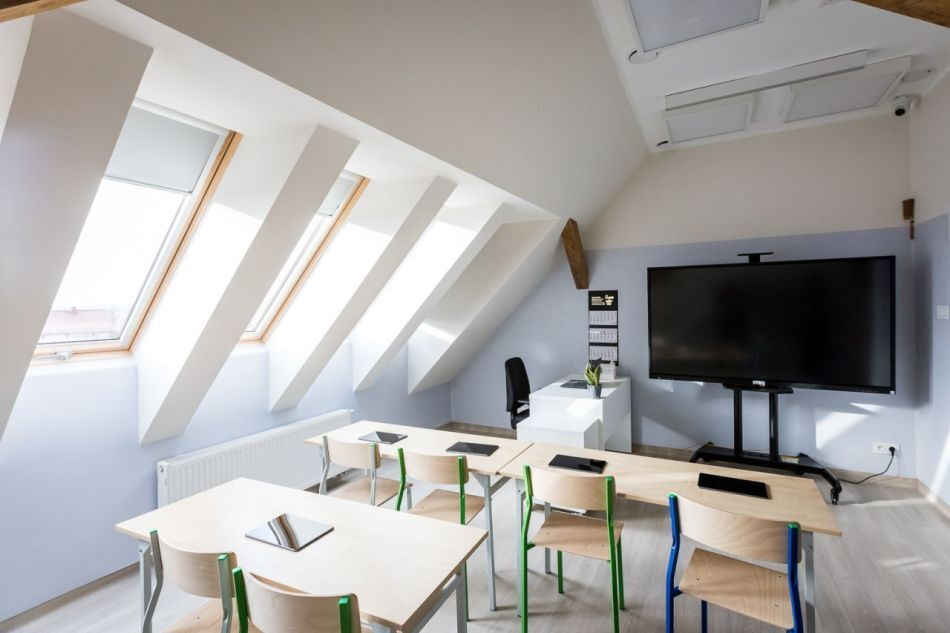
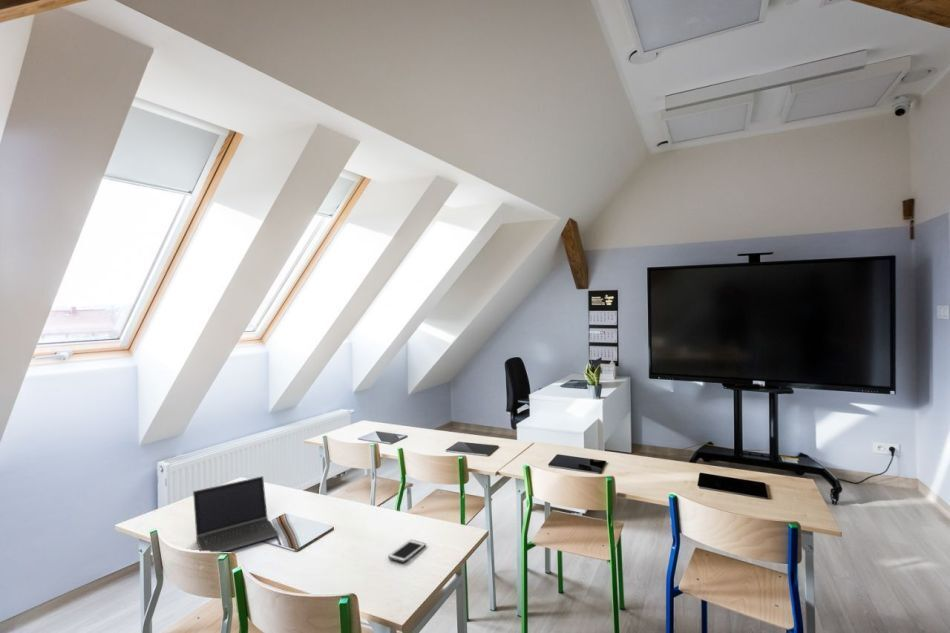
+ laptop computer (235, 513)
+ cell phone (407, 550)
